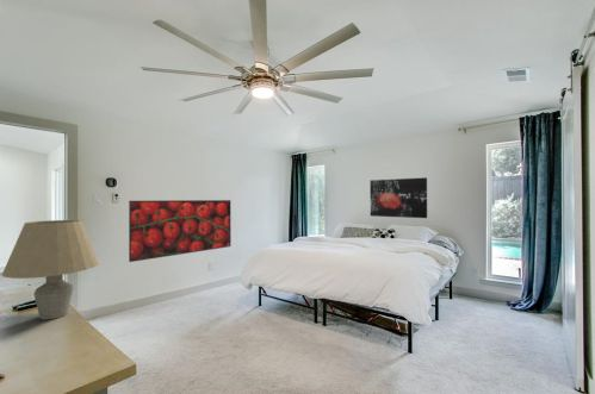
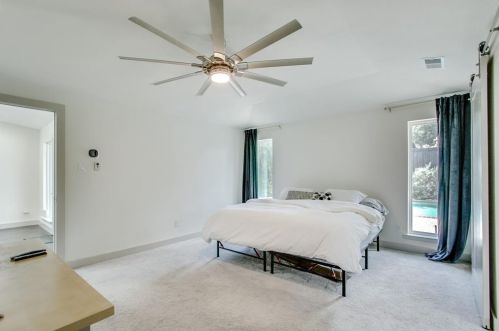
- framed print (186, 226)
- table lamp (54, 268)
- wall art (396, 198)
